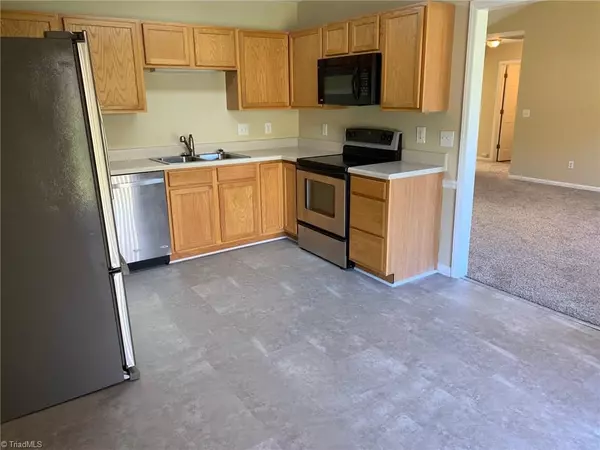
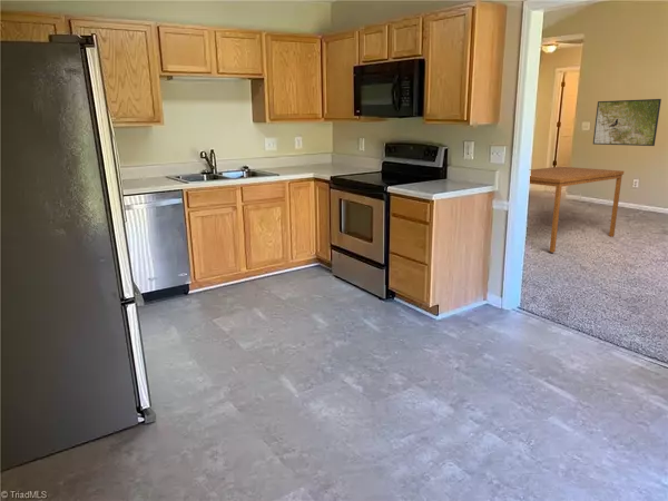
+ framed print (625, 122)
+ dining table (557, 205)
